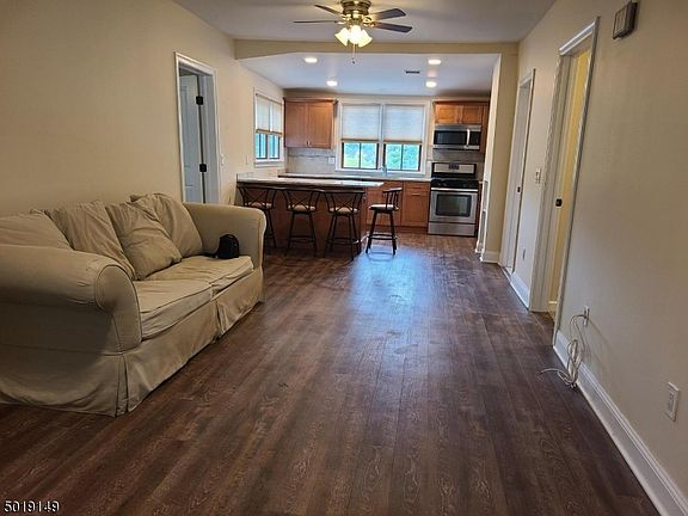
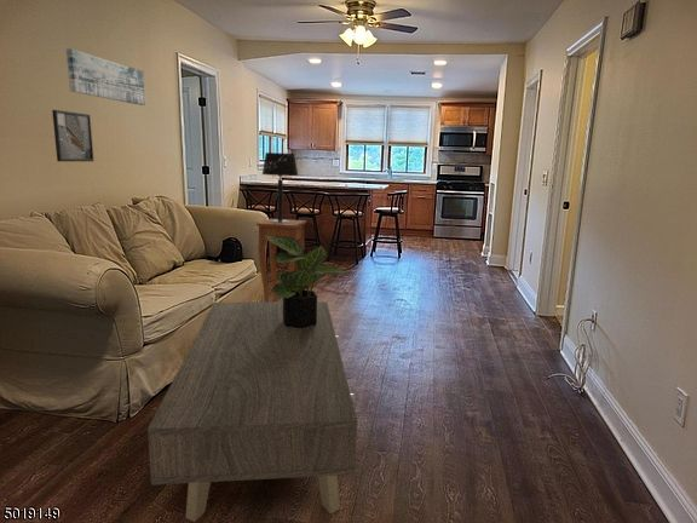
+ coffee table (270, 395)
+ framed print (74, 137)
+ side table (288, 270)
+ table lamp (280, 188)
+ wall art (110, 80)
+ potted plant (300, 278)
